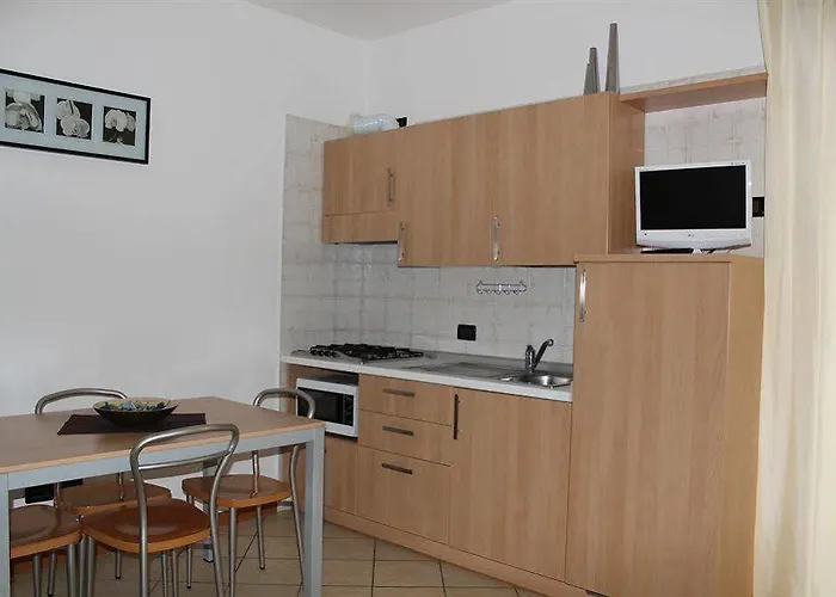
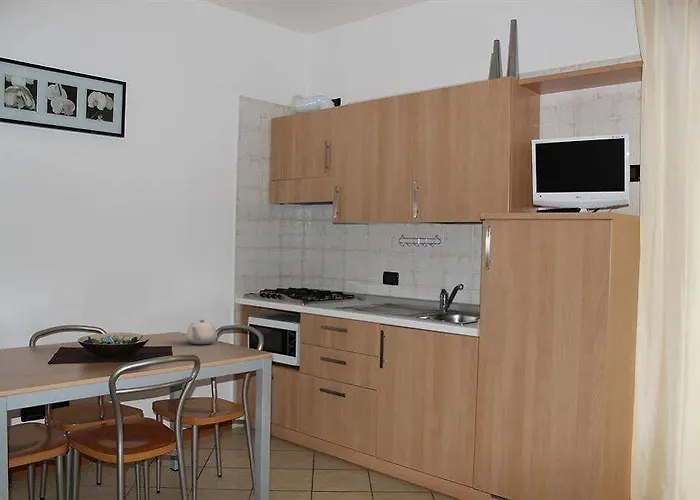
+ teapot (201, 331)
